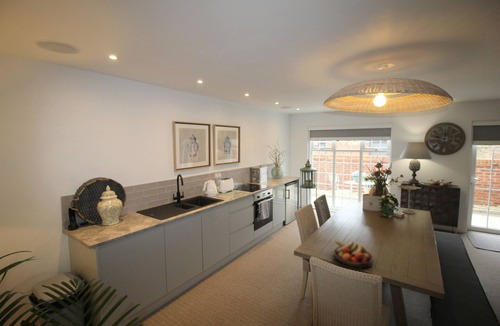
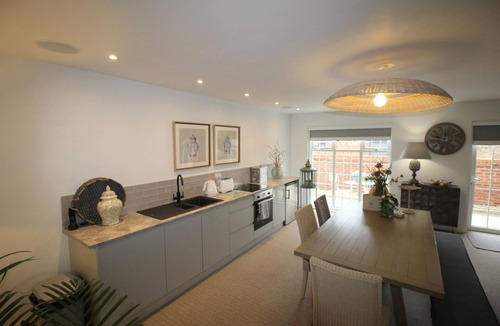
- fruit bowl (352, 252)
